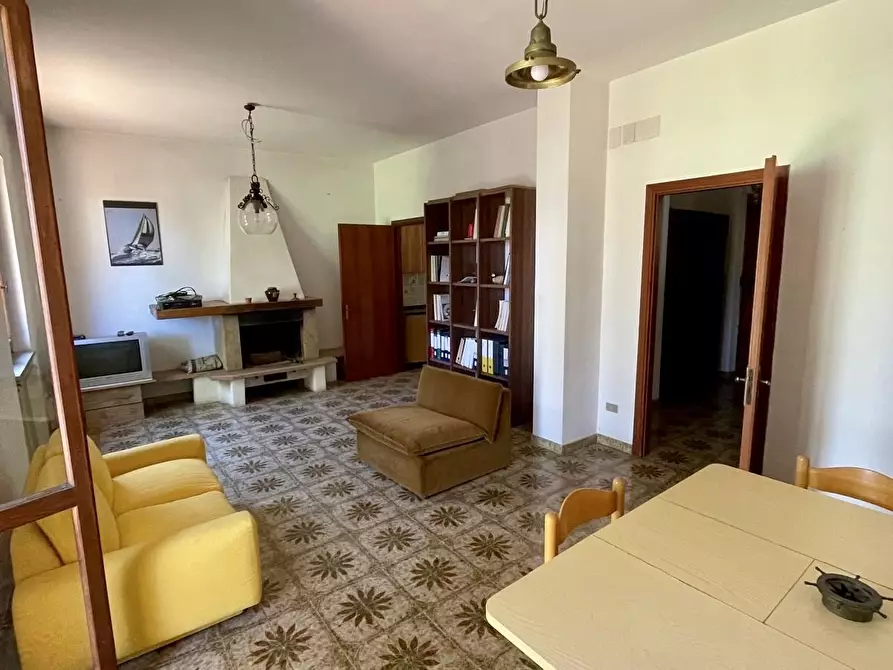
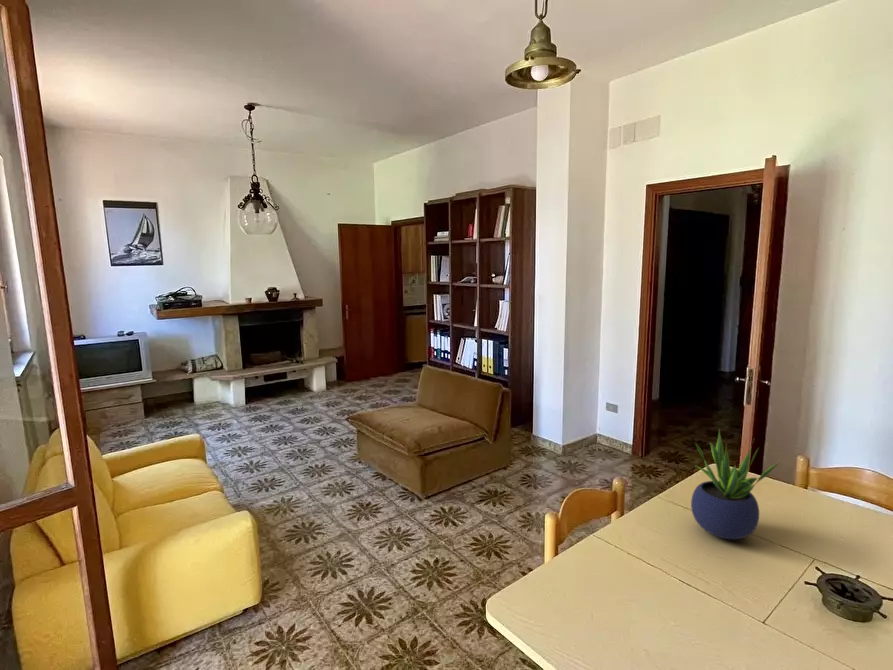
+ potted plant (732, 486)
